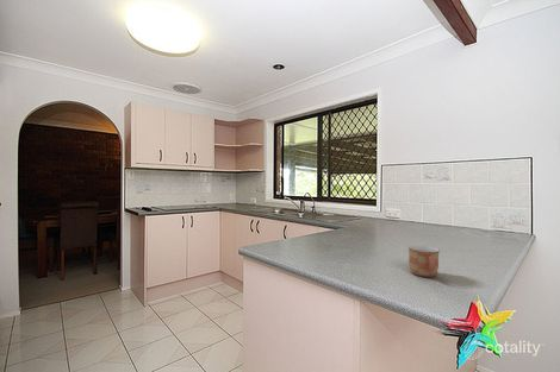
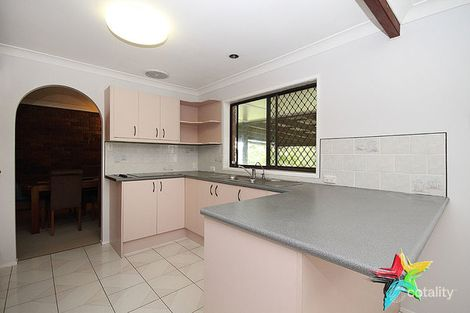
- mug (424, 261)
